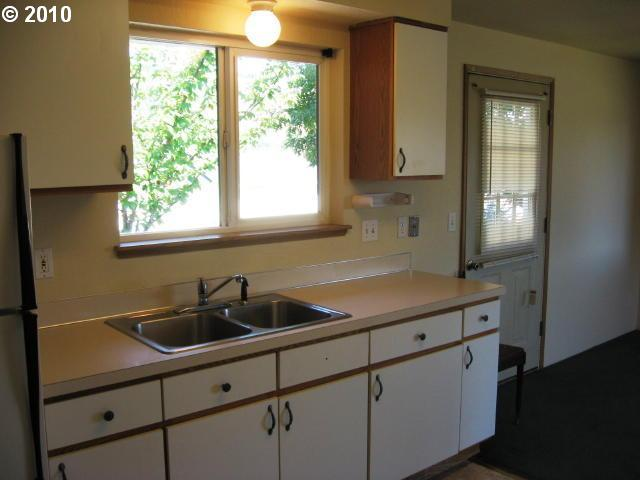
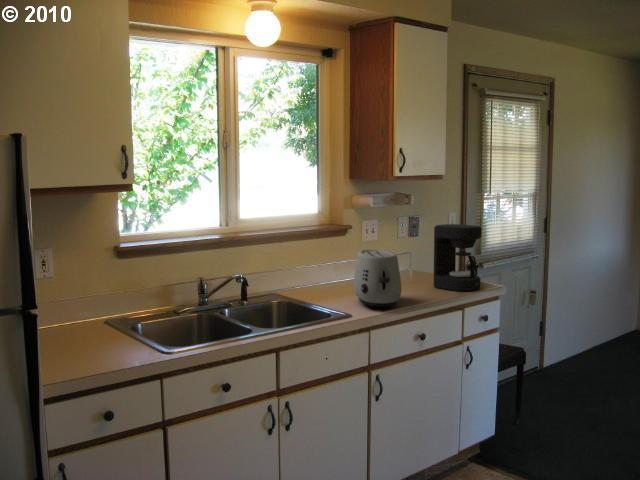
+ coffee maker (458, 255)
+ toaster (376, 278)
